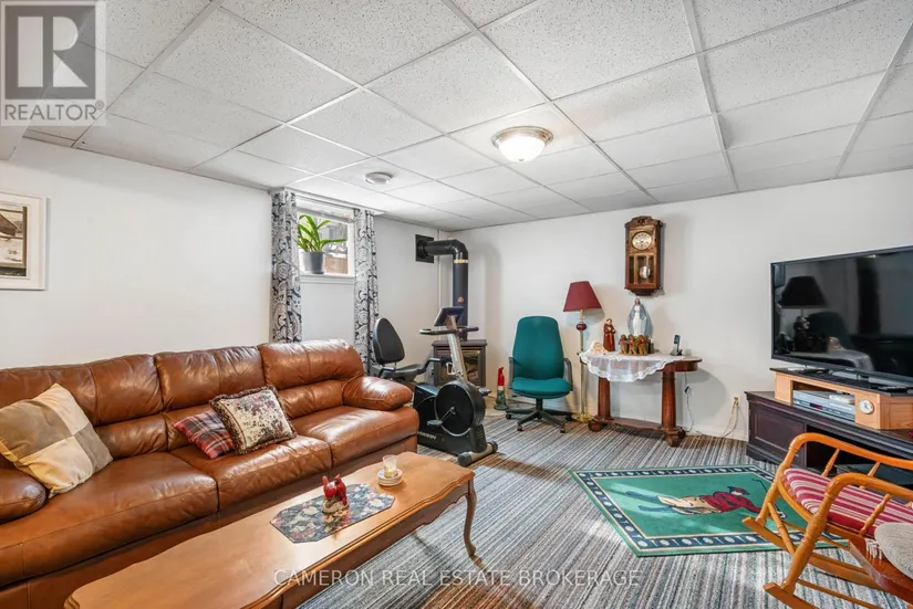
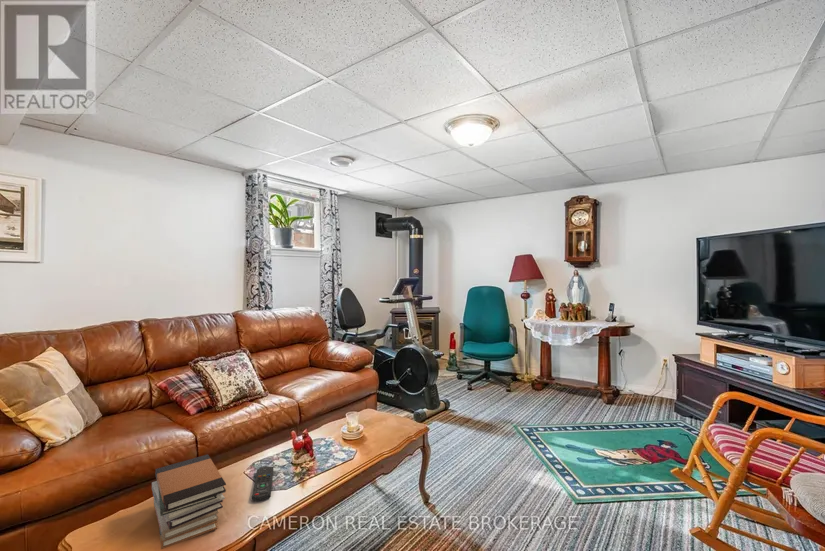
+ remote control (263, 482)
+ book stack (187, 496)
